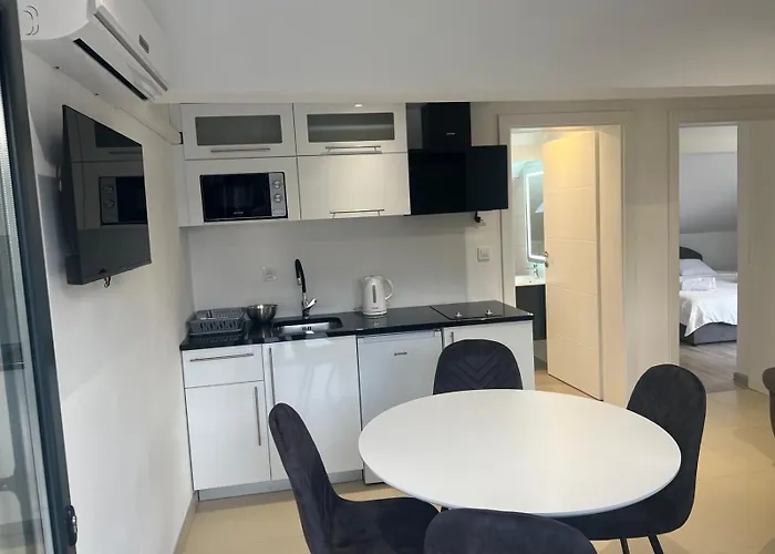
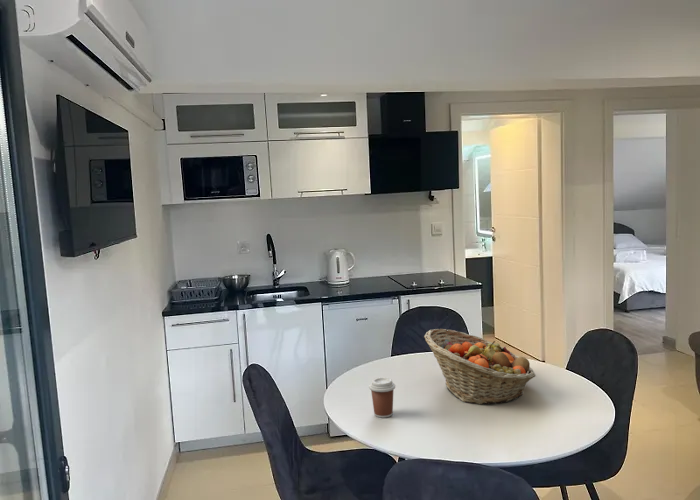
+ coffee cup (382, 397)
+ fruit basket (477, 361)
